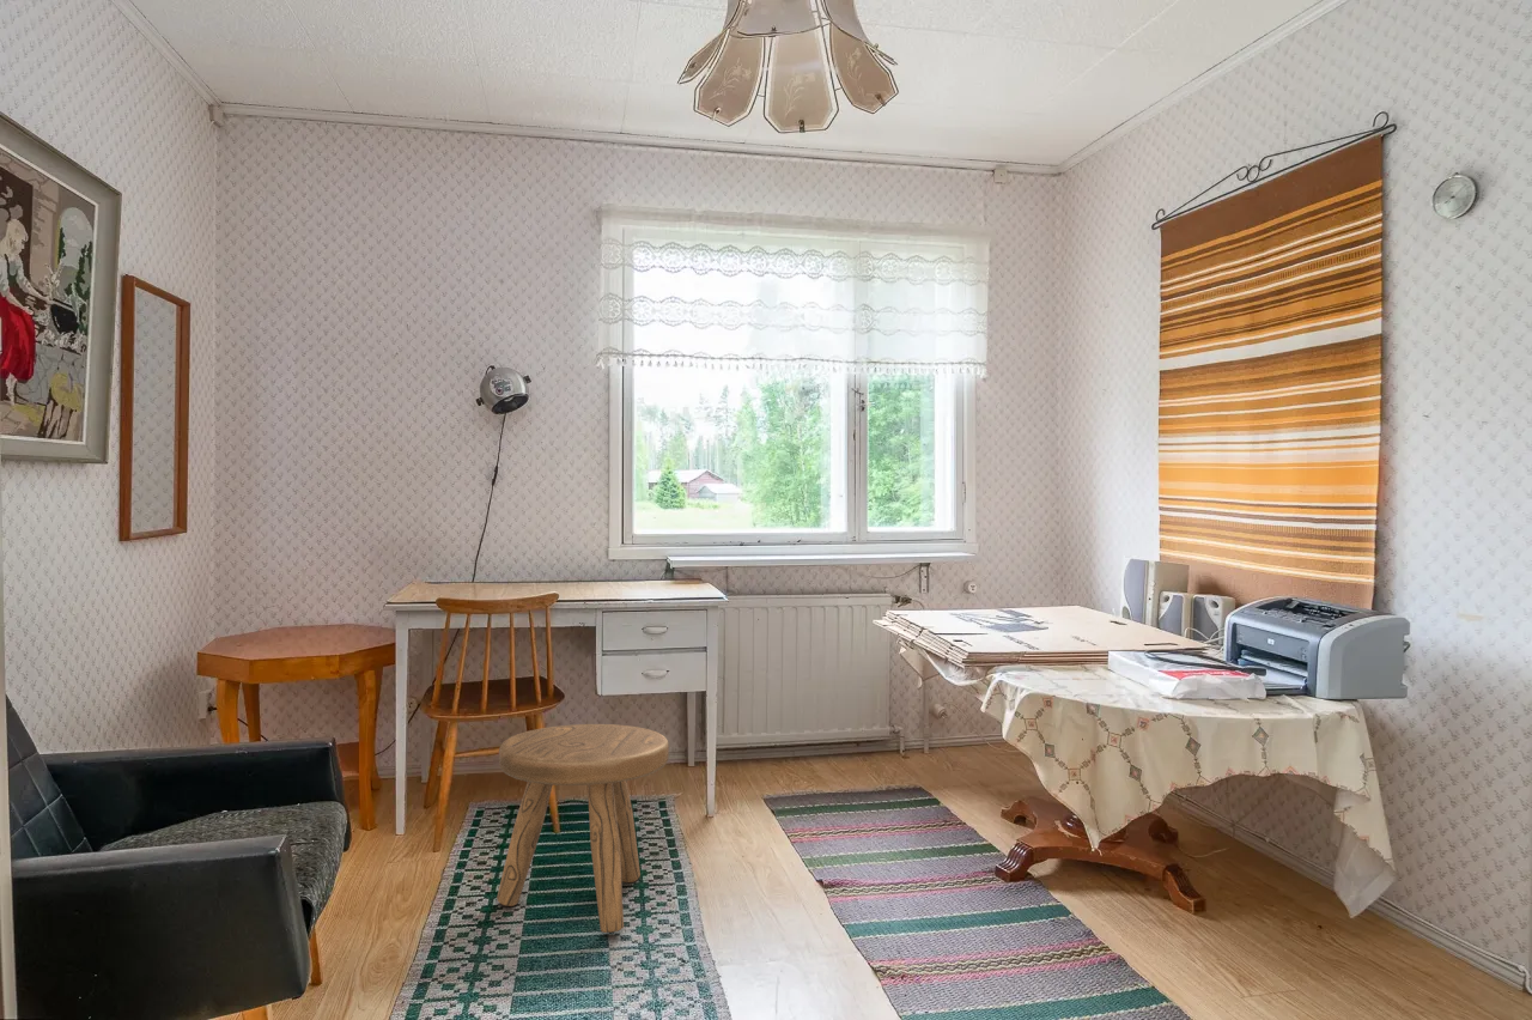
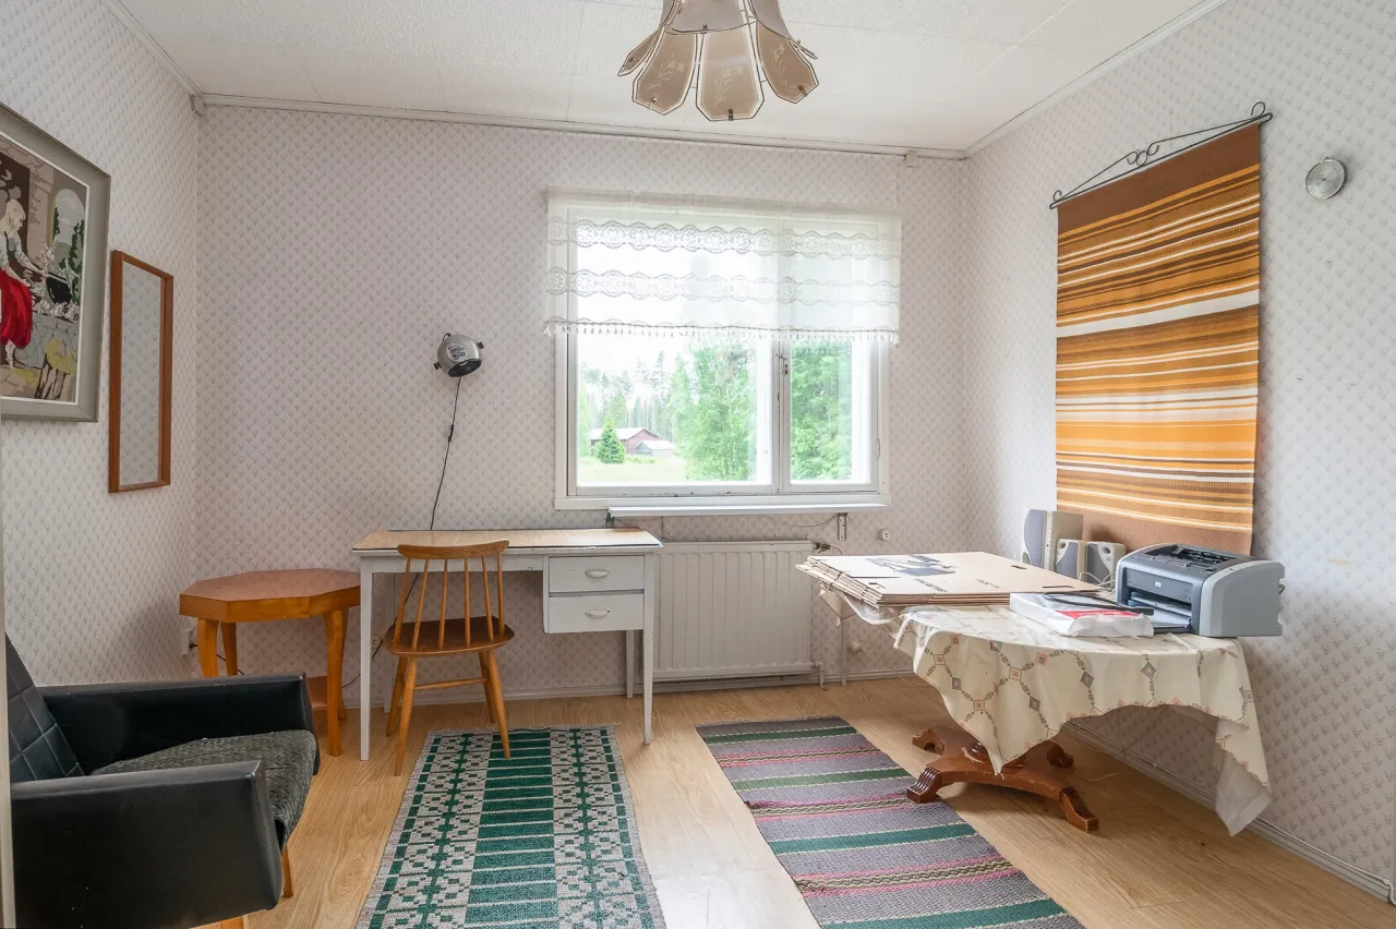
- stool (589, 820)
